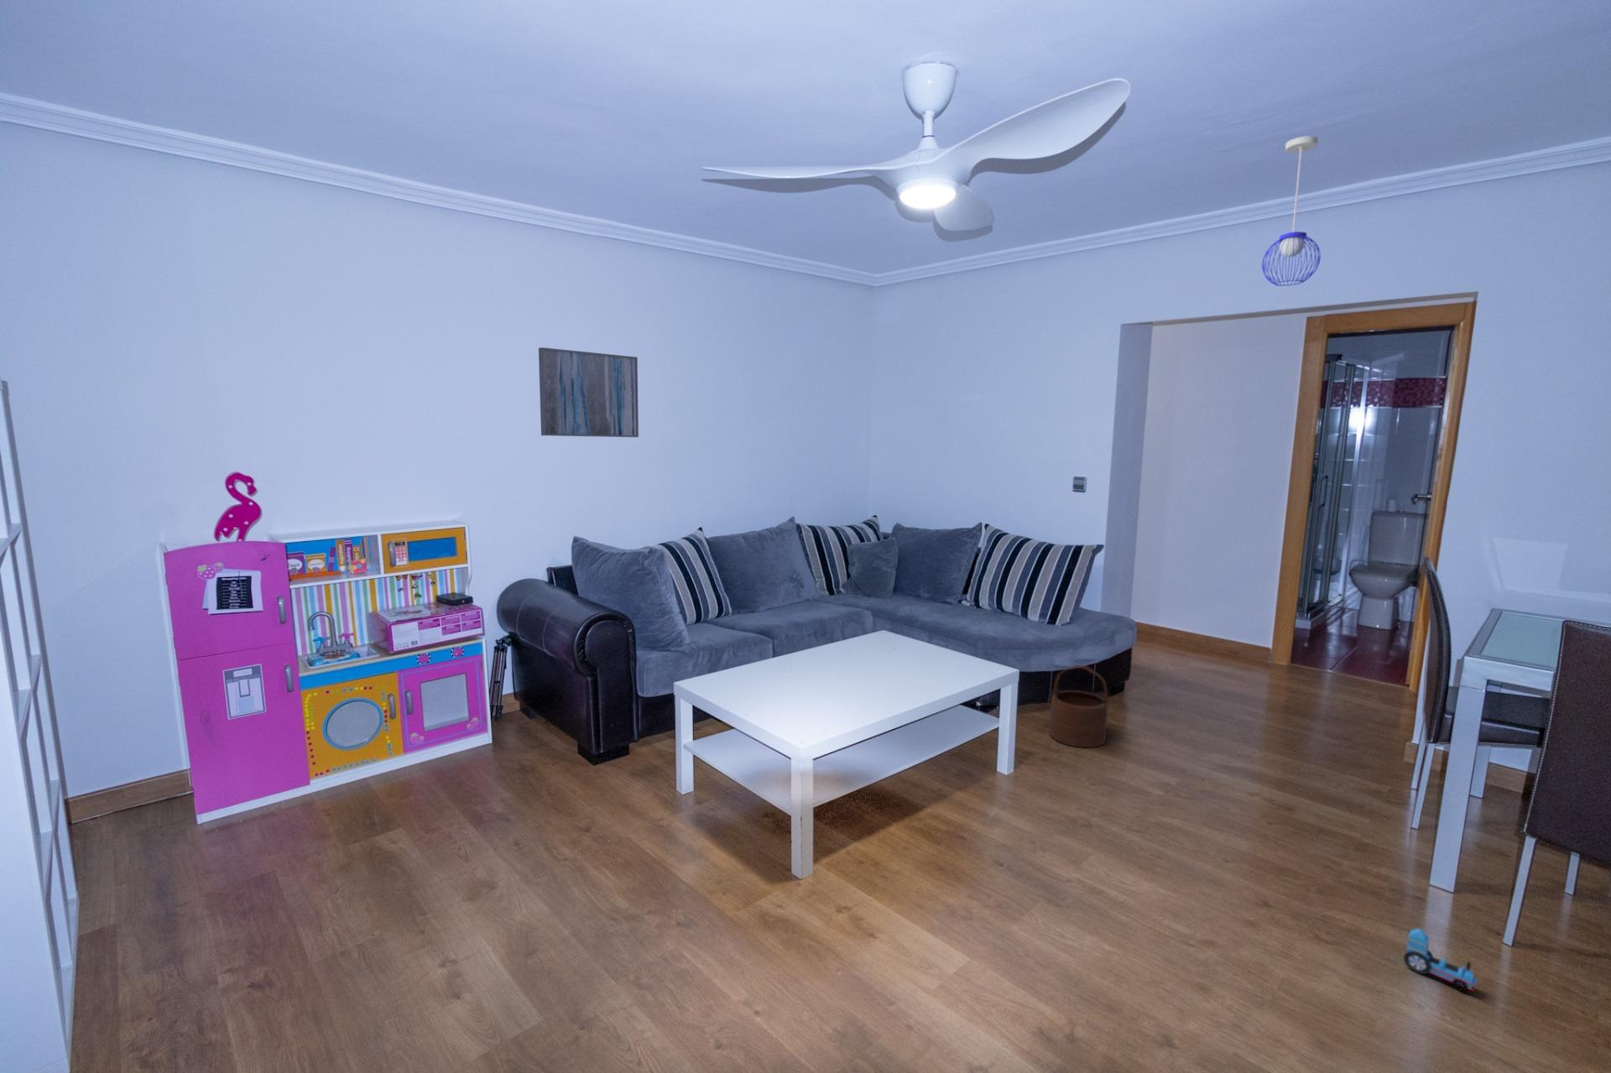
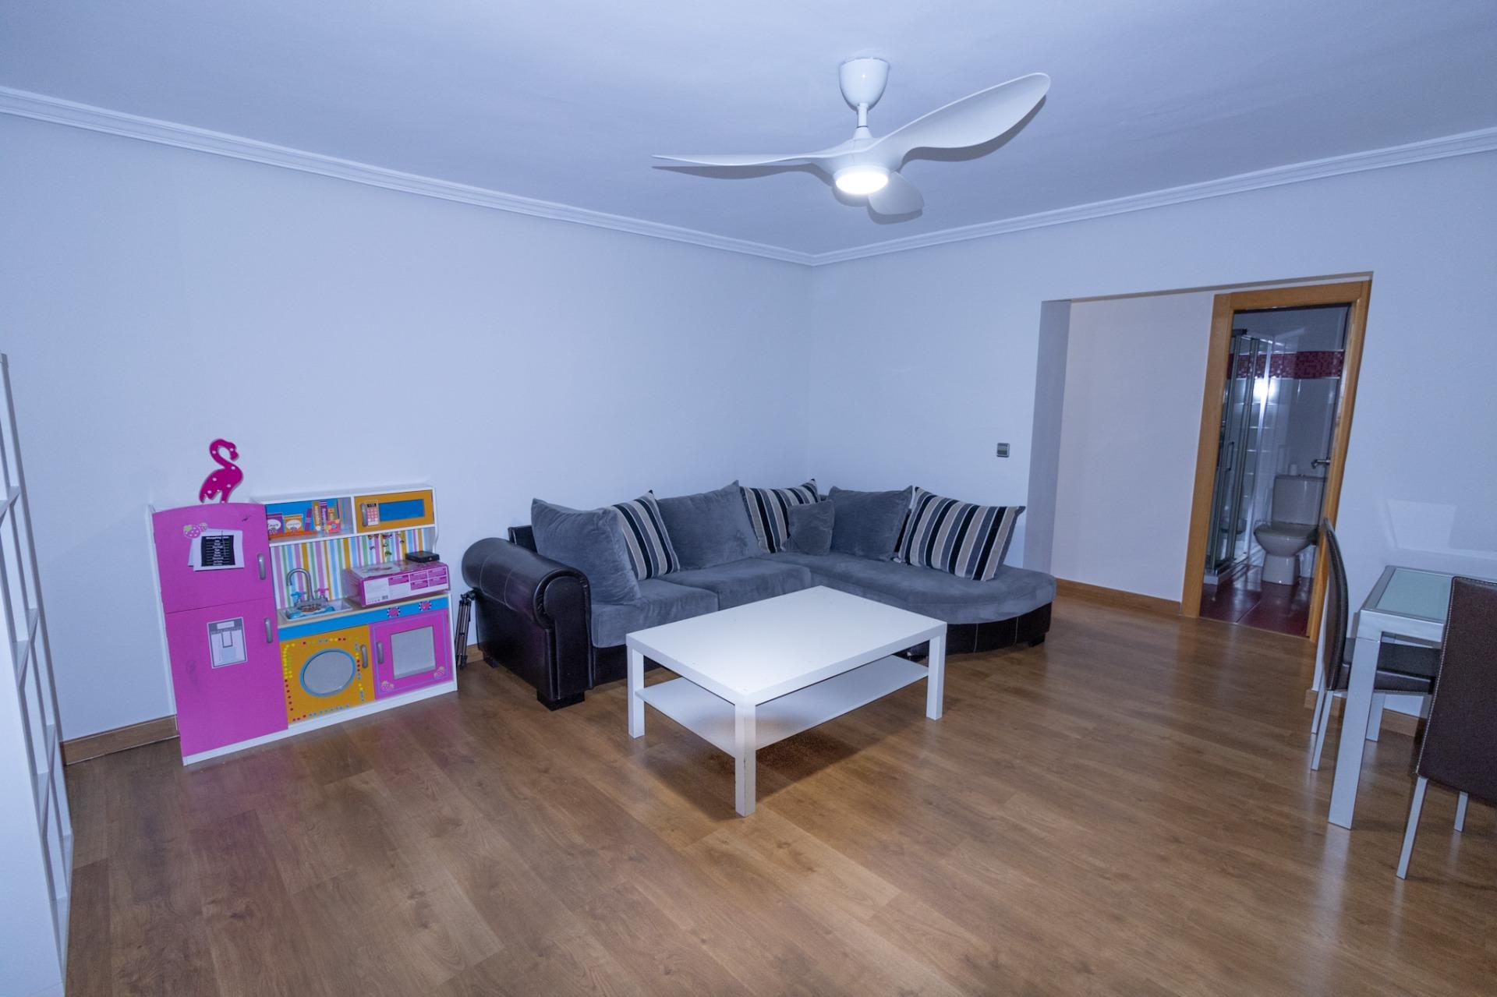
- toy train (1442, 958)
- wooden bucket (1079, 702)
- wall art (591, 394)
- pendant light (1295, 213)
